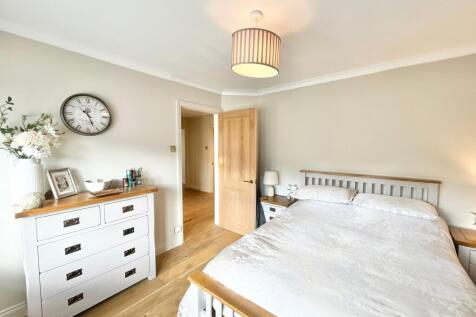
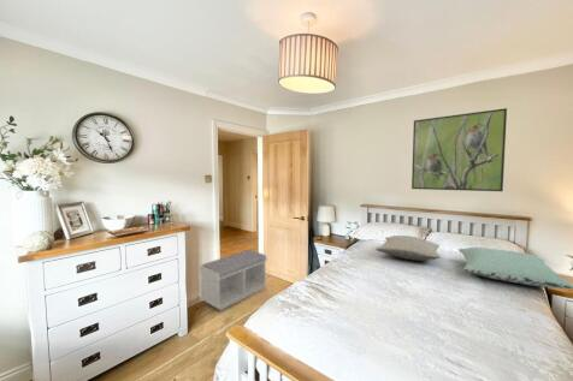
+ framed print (454, 153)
+ bench (235, 276)
+ pillow (504, 264)
+ pillow (408, 246)
